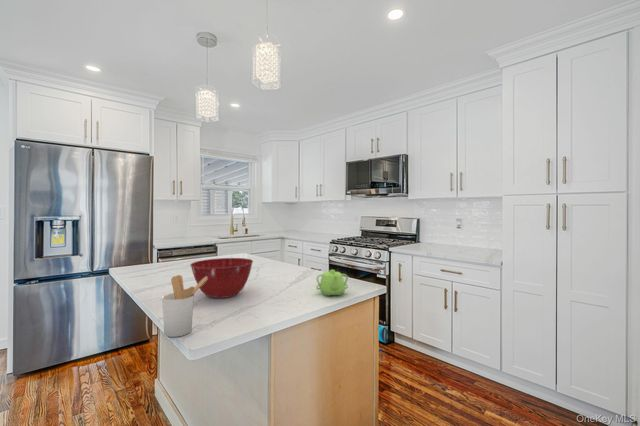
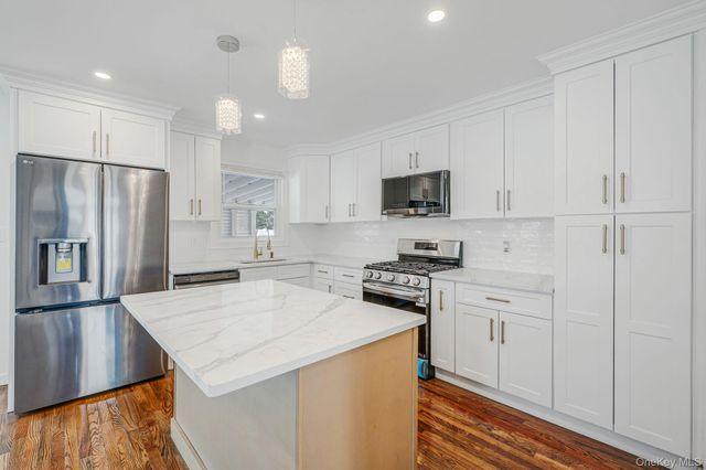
- teapot (332, 282)
- utensil holder (186, 303)
- mixing bowl (222, 278)
